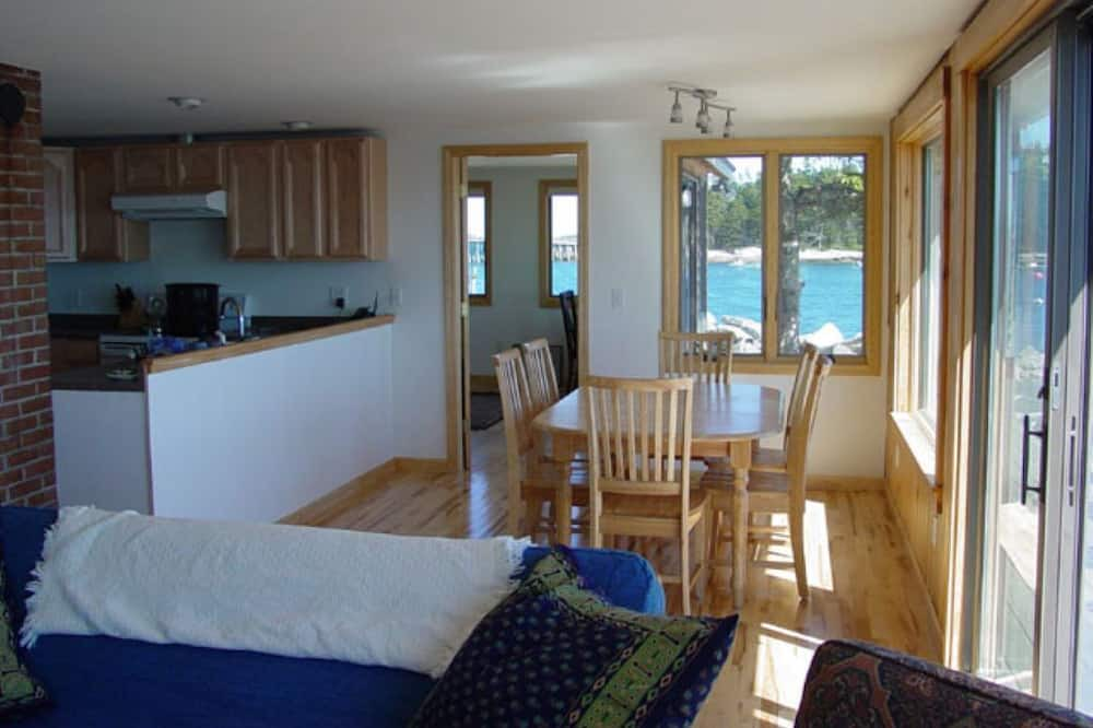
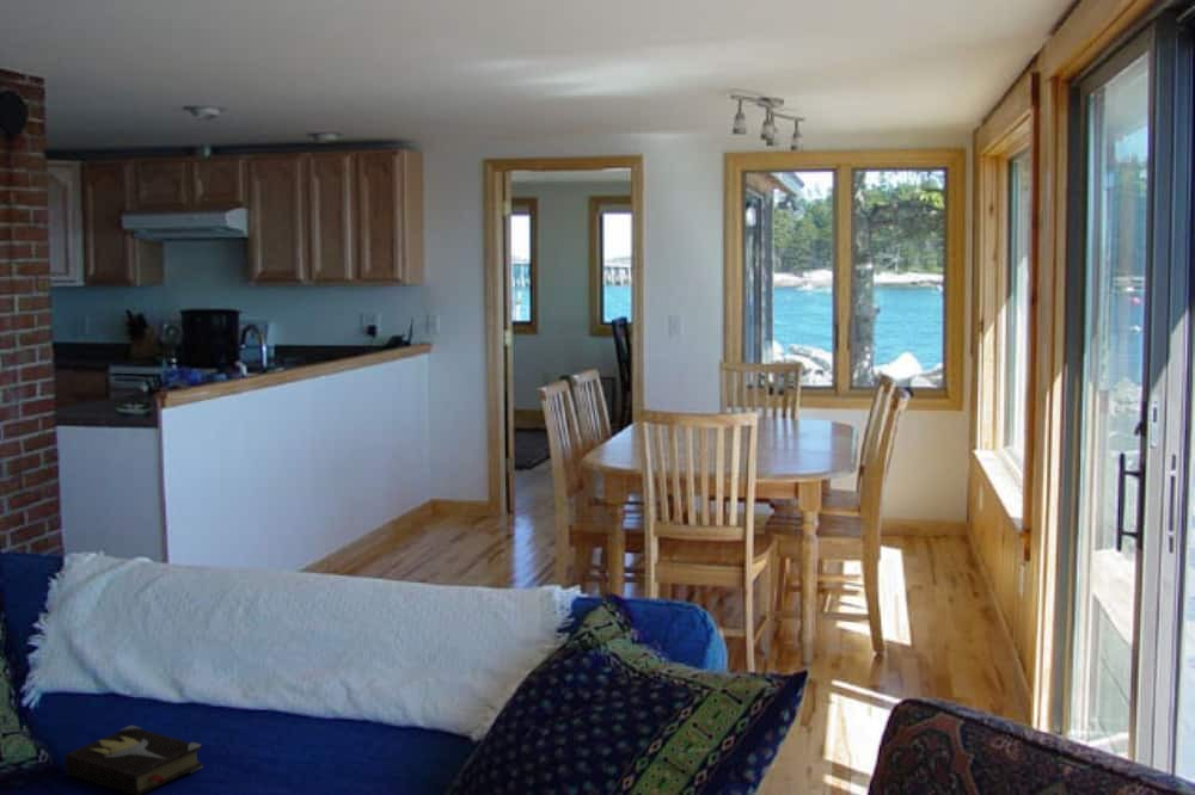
+ hardback book (134, 758)
